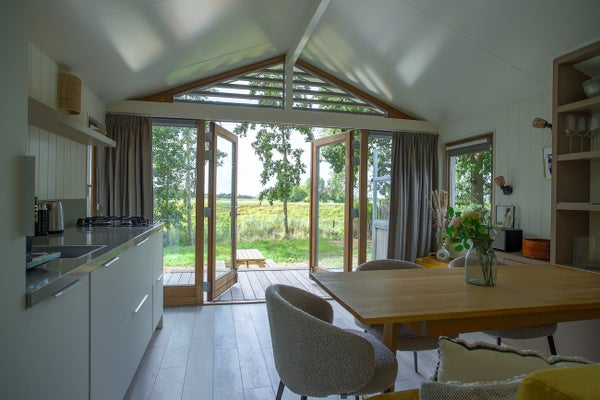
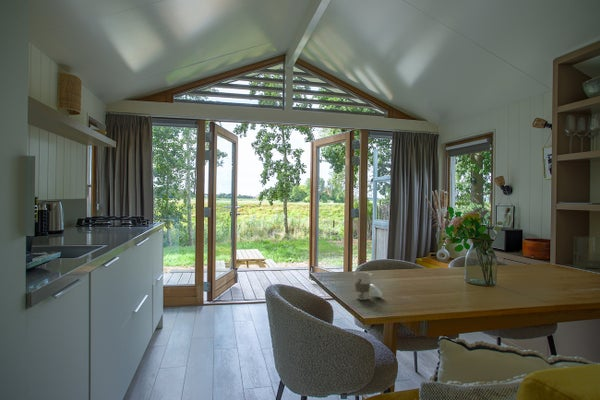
+ cup (367, 285)
